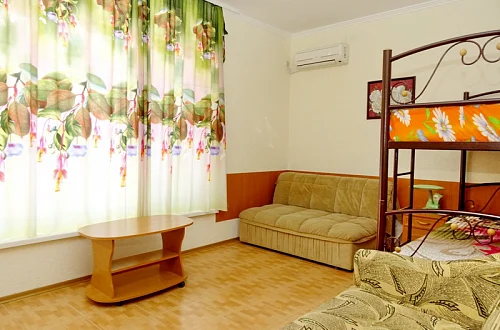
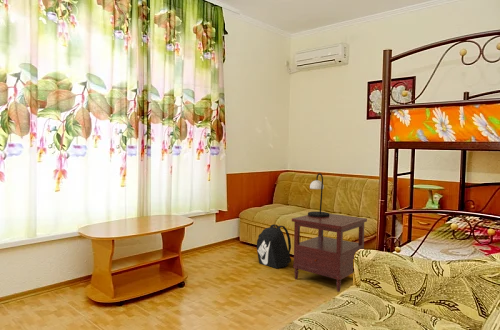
+ table lamp (321, 193)
+ backpack (275, 243)
+ side table (329, 248)
